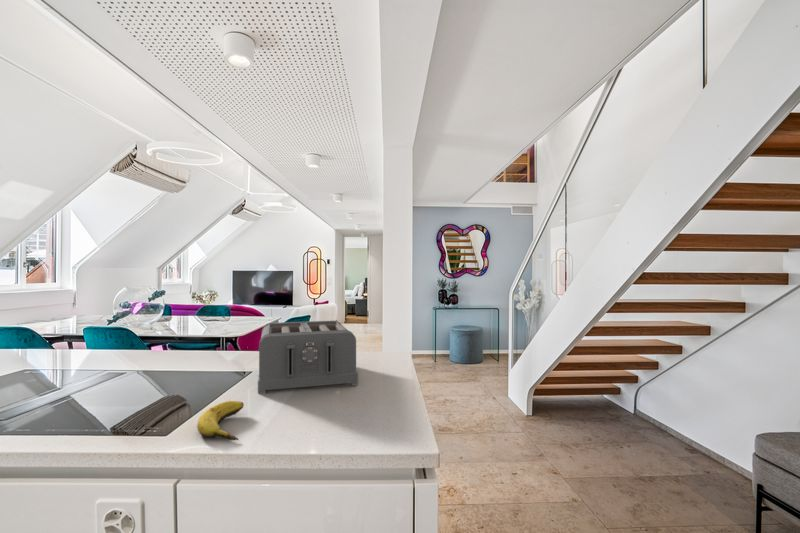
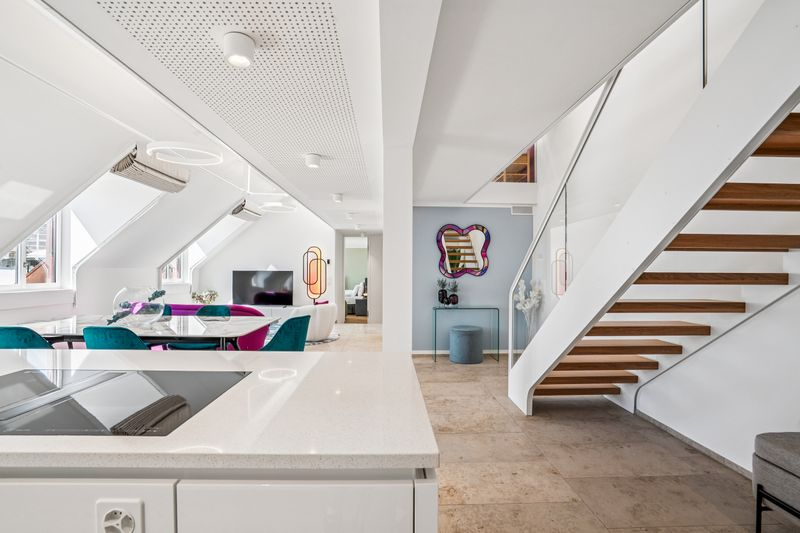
- banana (221, 419)
- toaster (306, 352)
